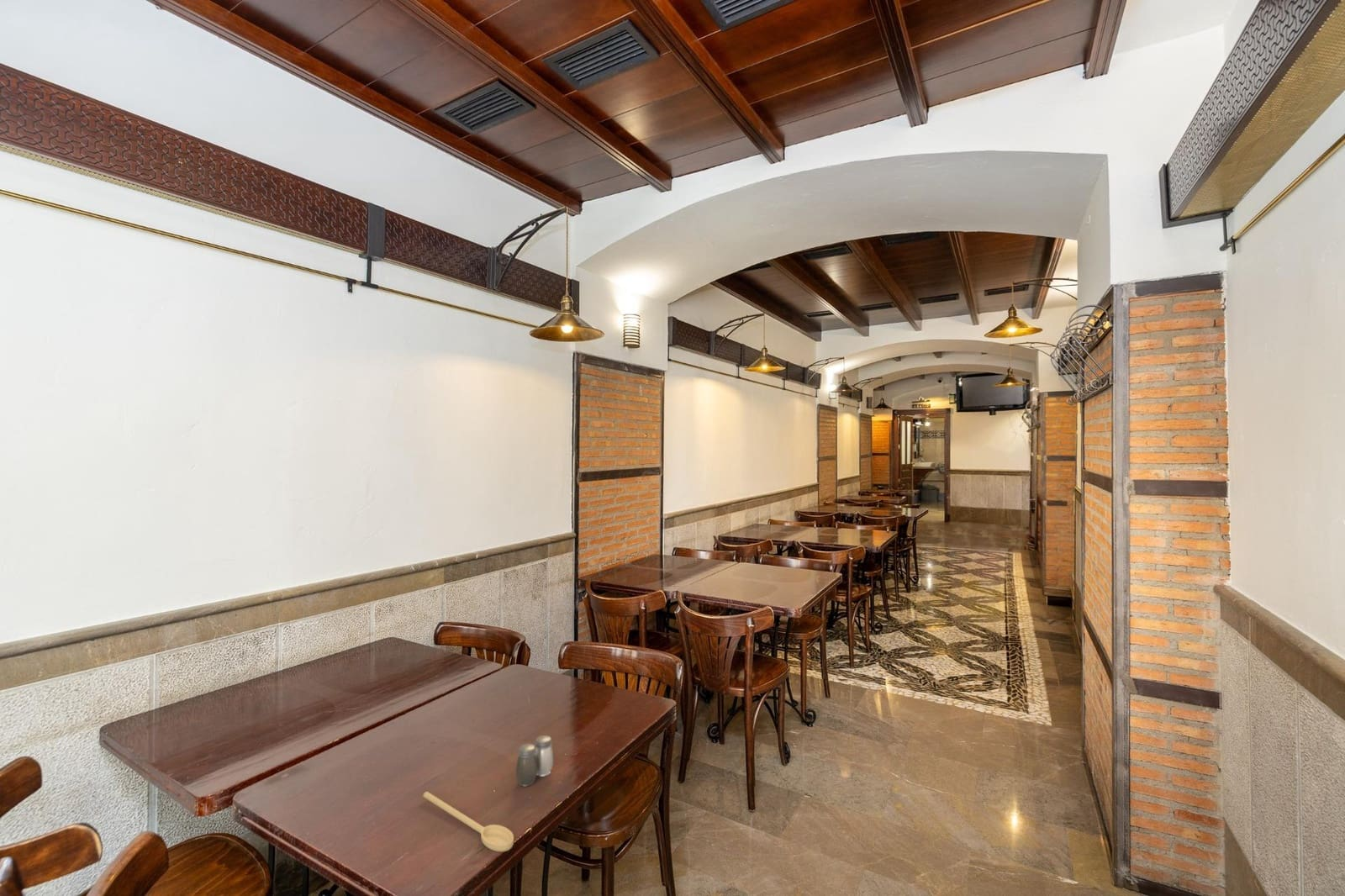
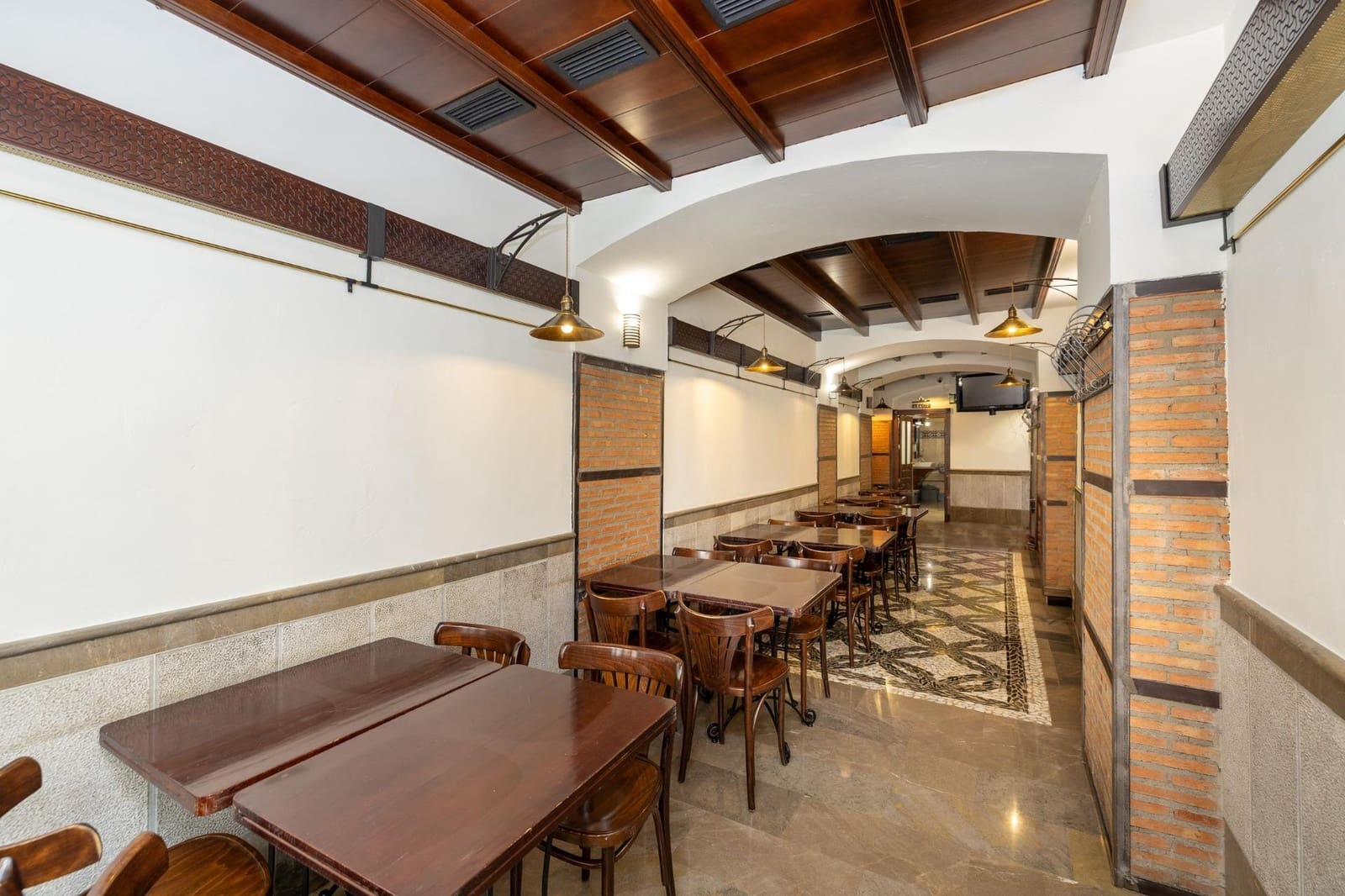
- salt and pepper shaker (535, 759)
- spoon (464, 818)
